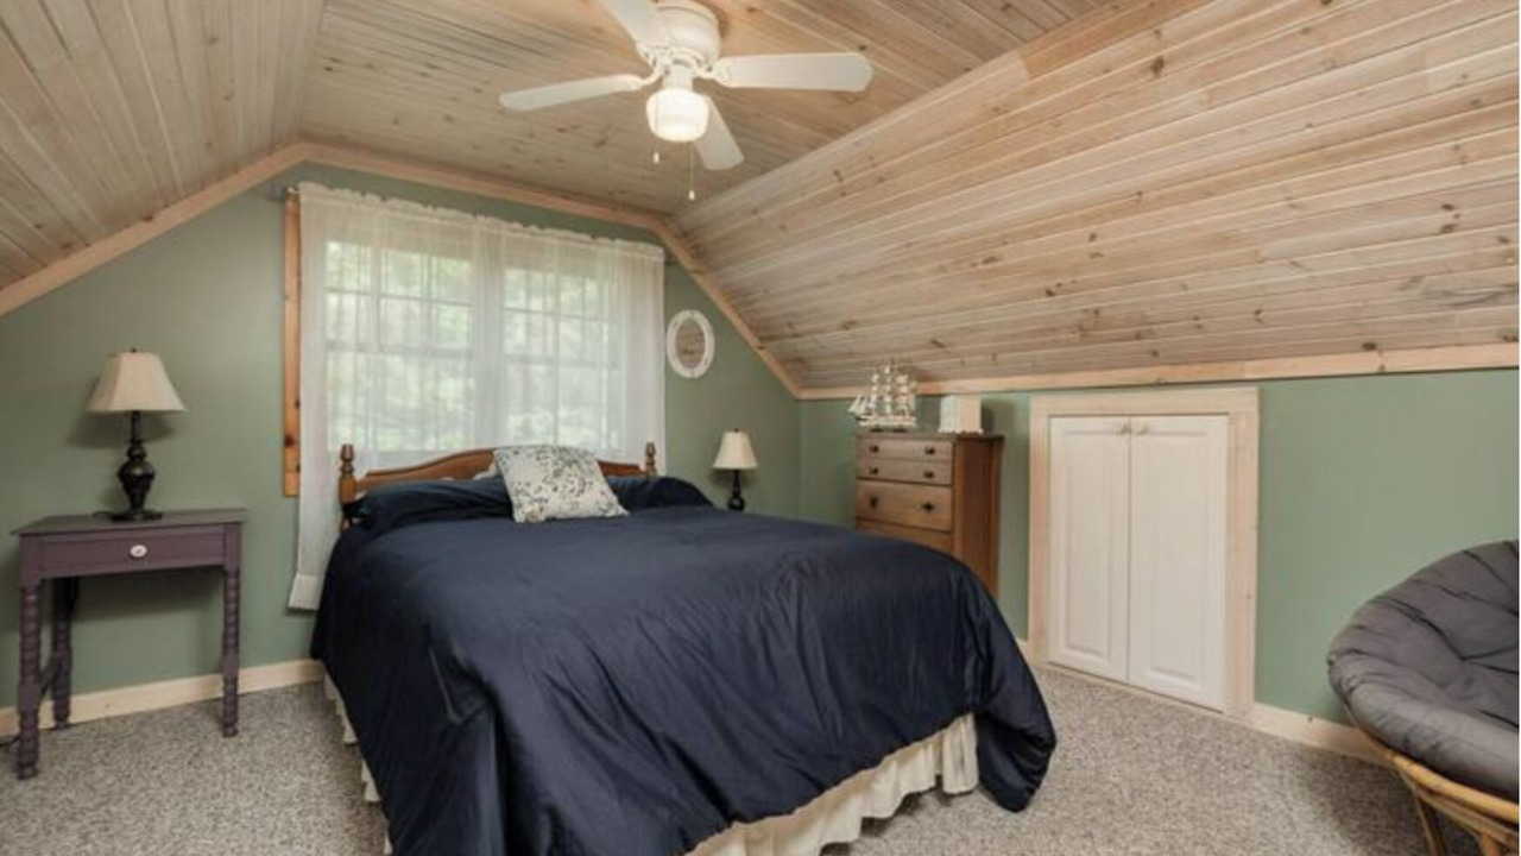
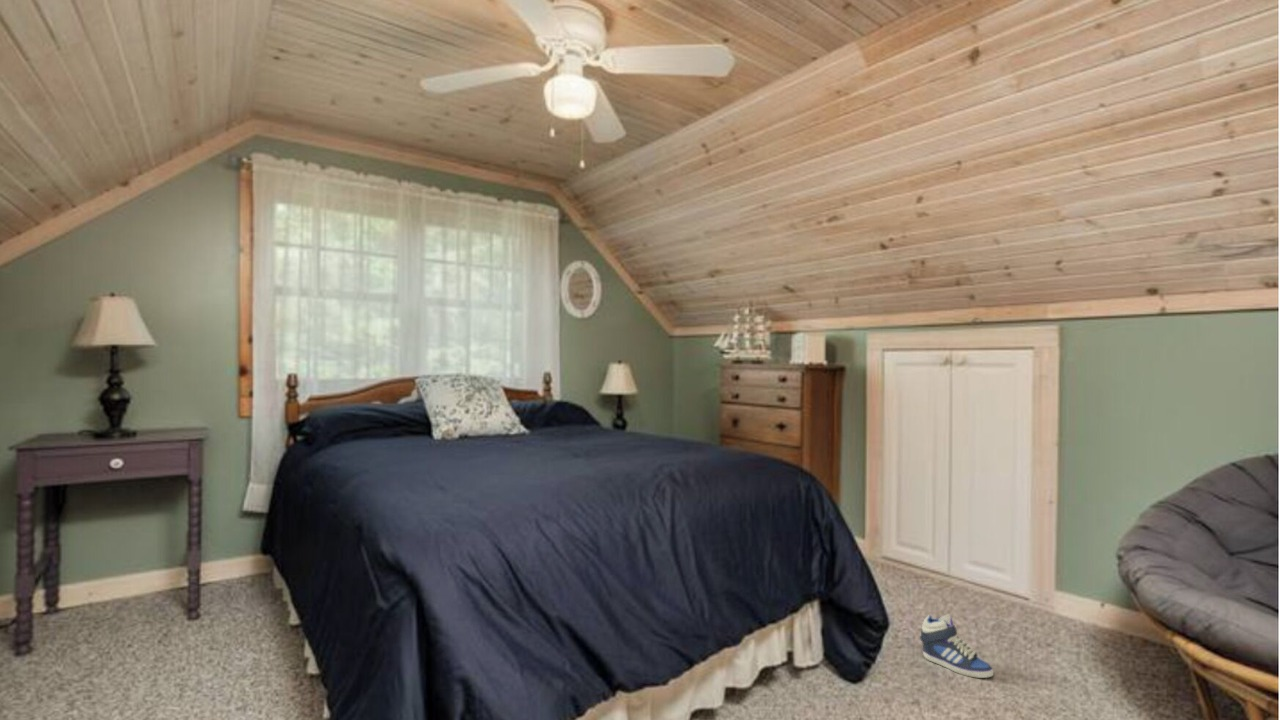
+ sneaker (955, 642)
